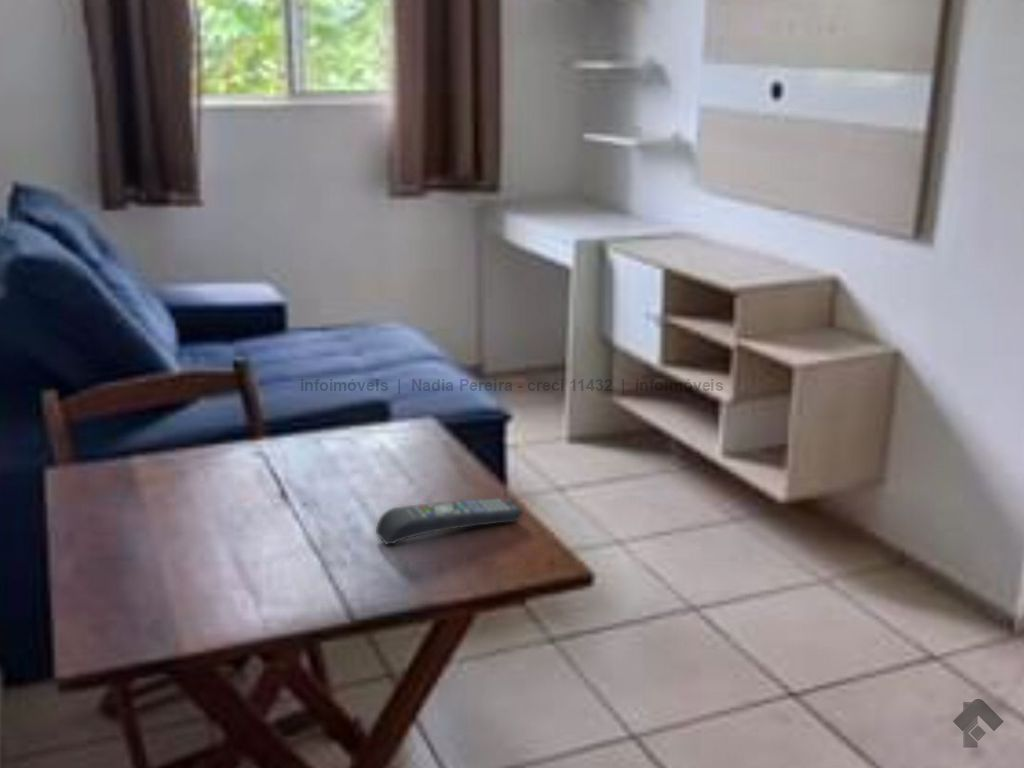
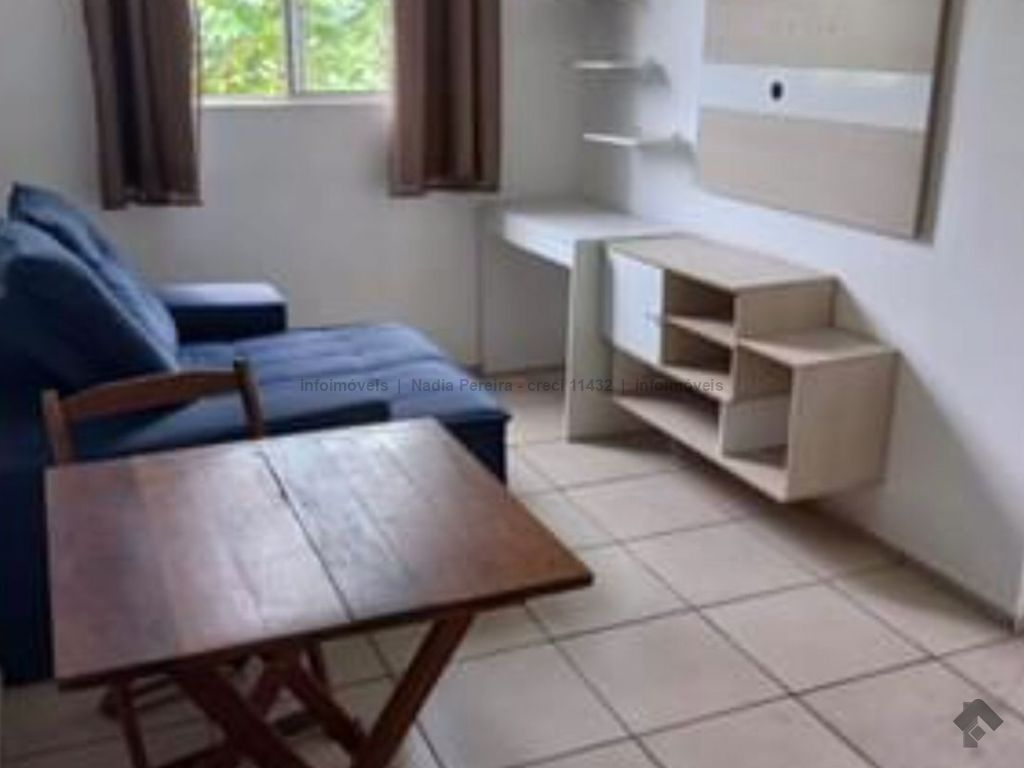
- remote control (450, 516)
